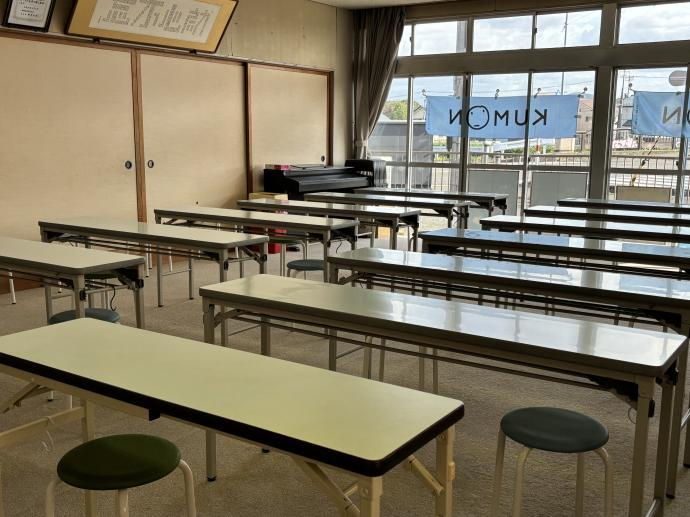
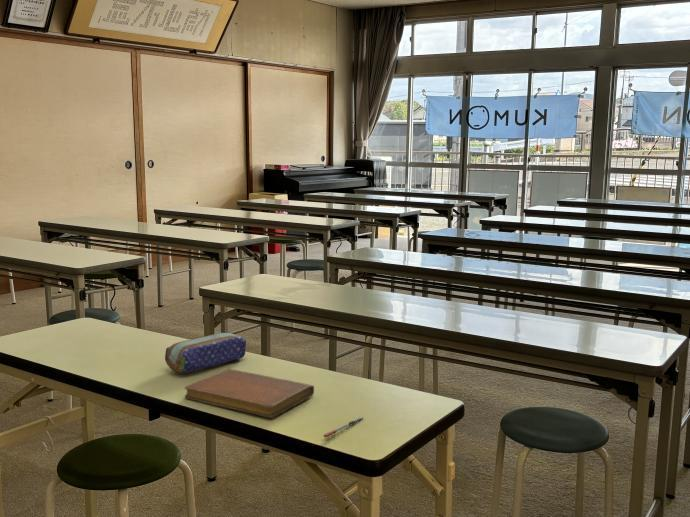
+ notebook (249, 390)
+ pen (344, 426)
+ pencil case (206, 351)
